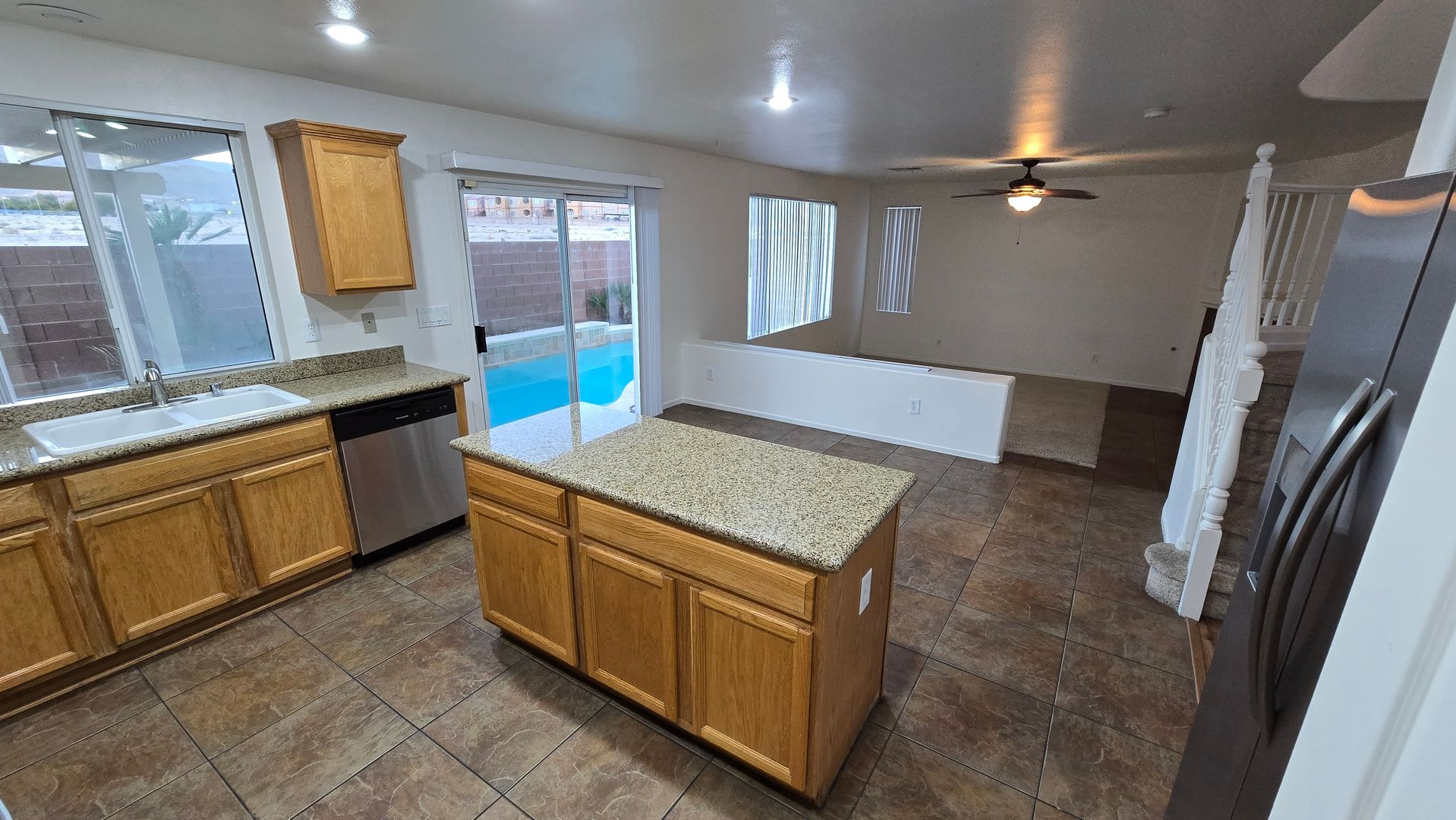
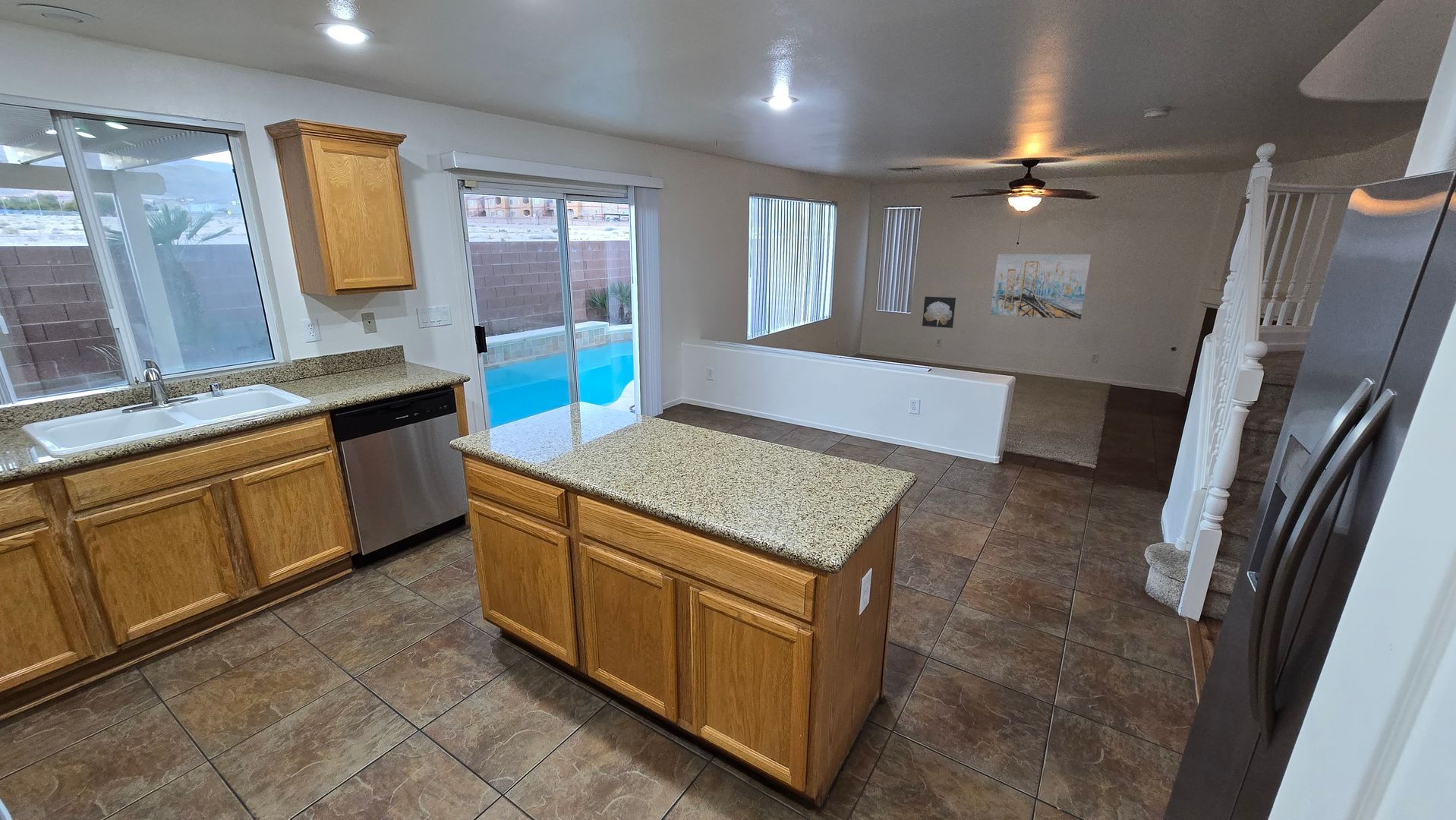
+ wall art (1038, 285)
+ wall art (938, 312)
